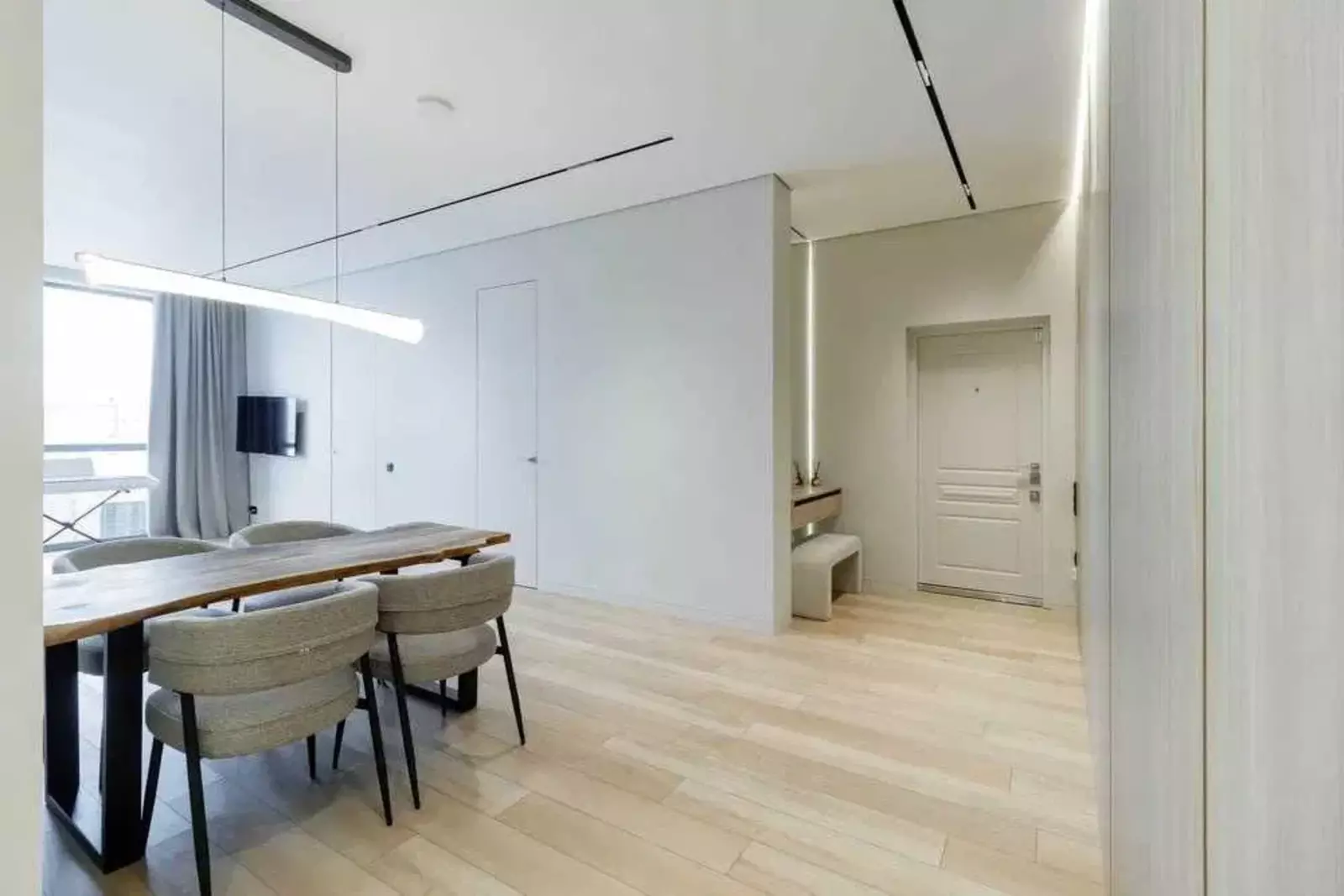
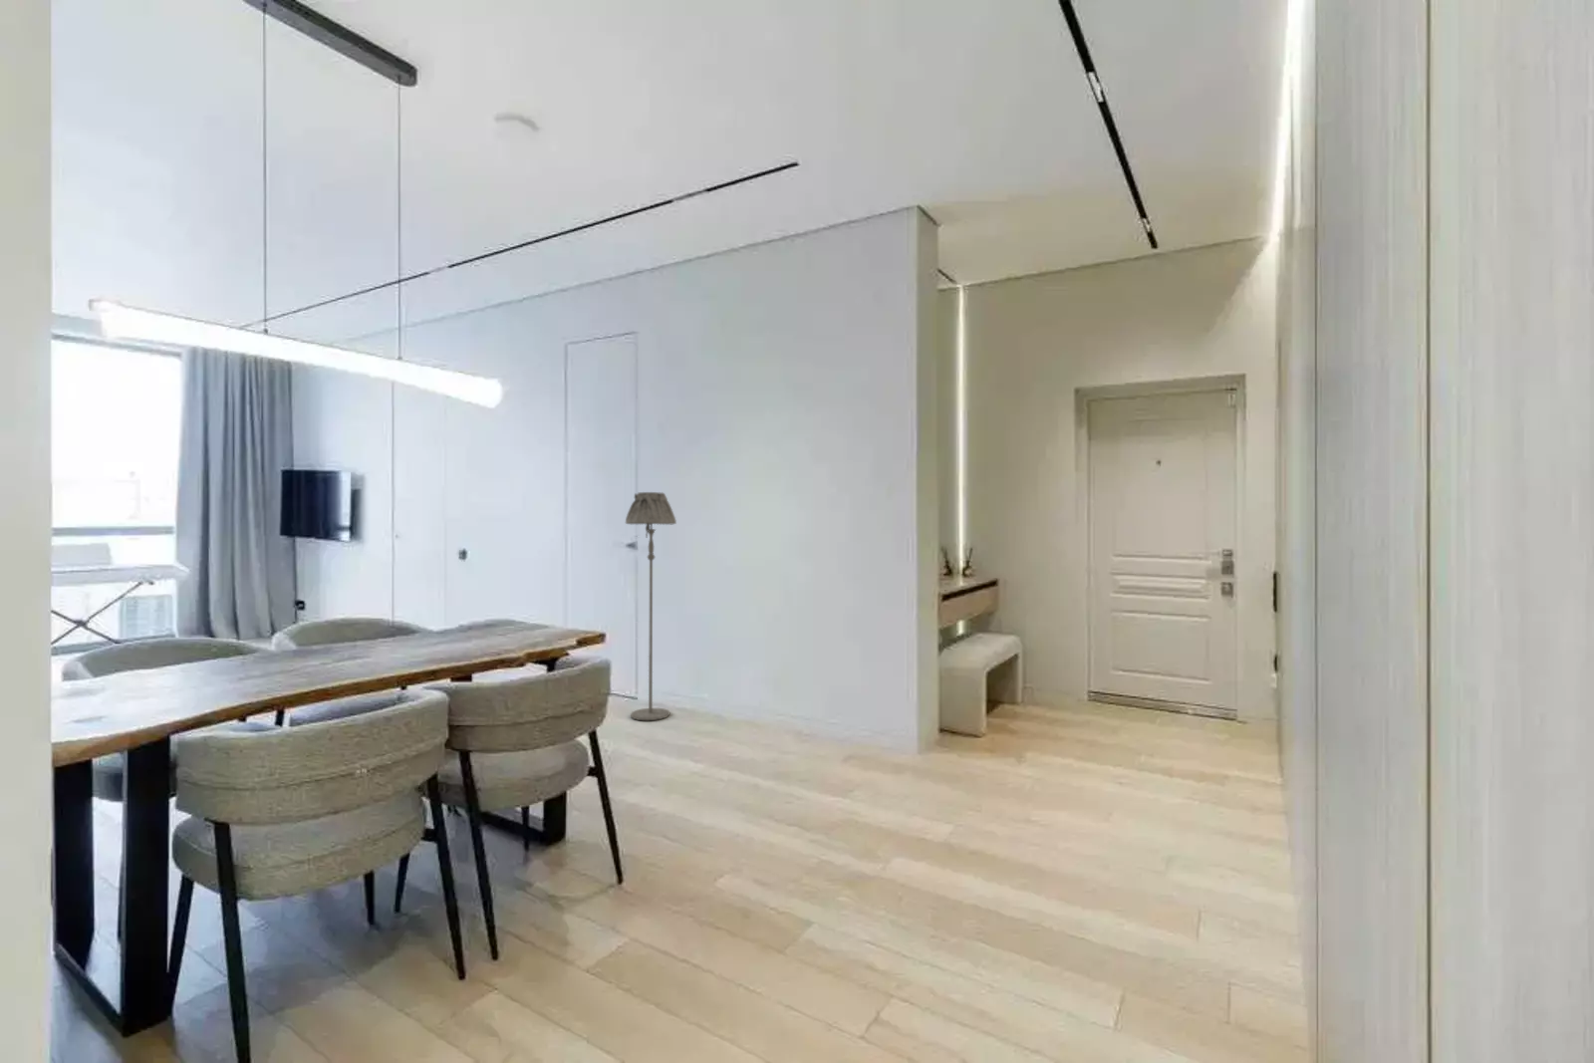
+ floor lamp (651, 604)
